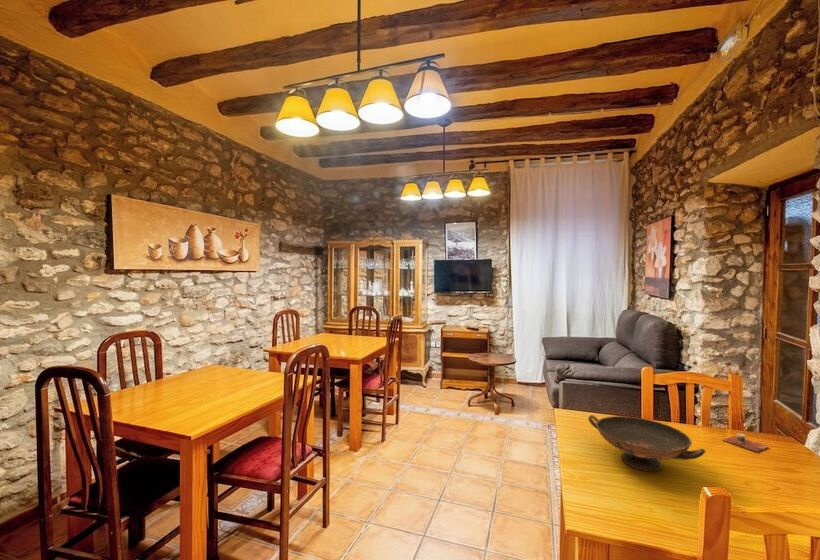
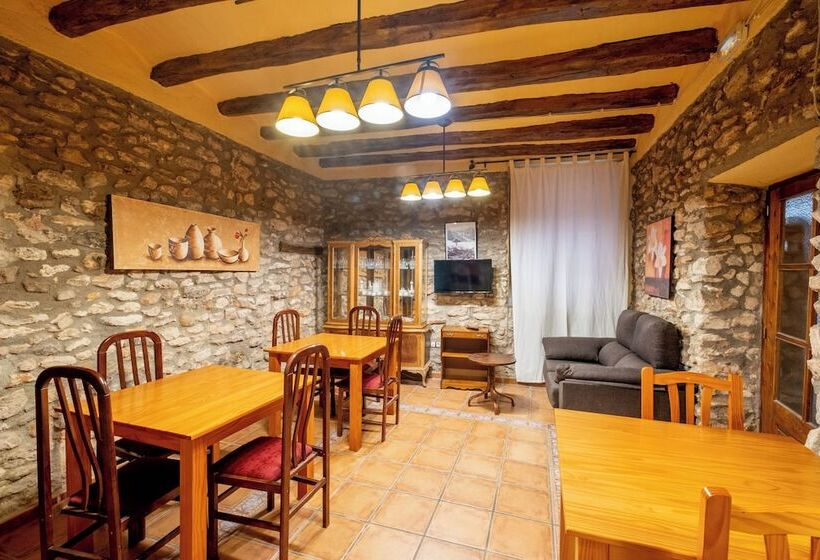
- decorative bowl (640, 446)
- cup (745, 439)
